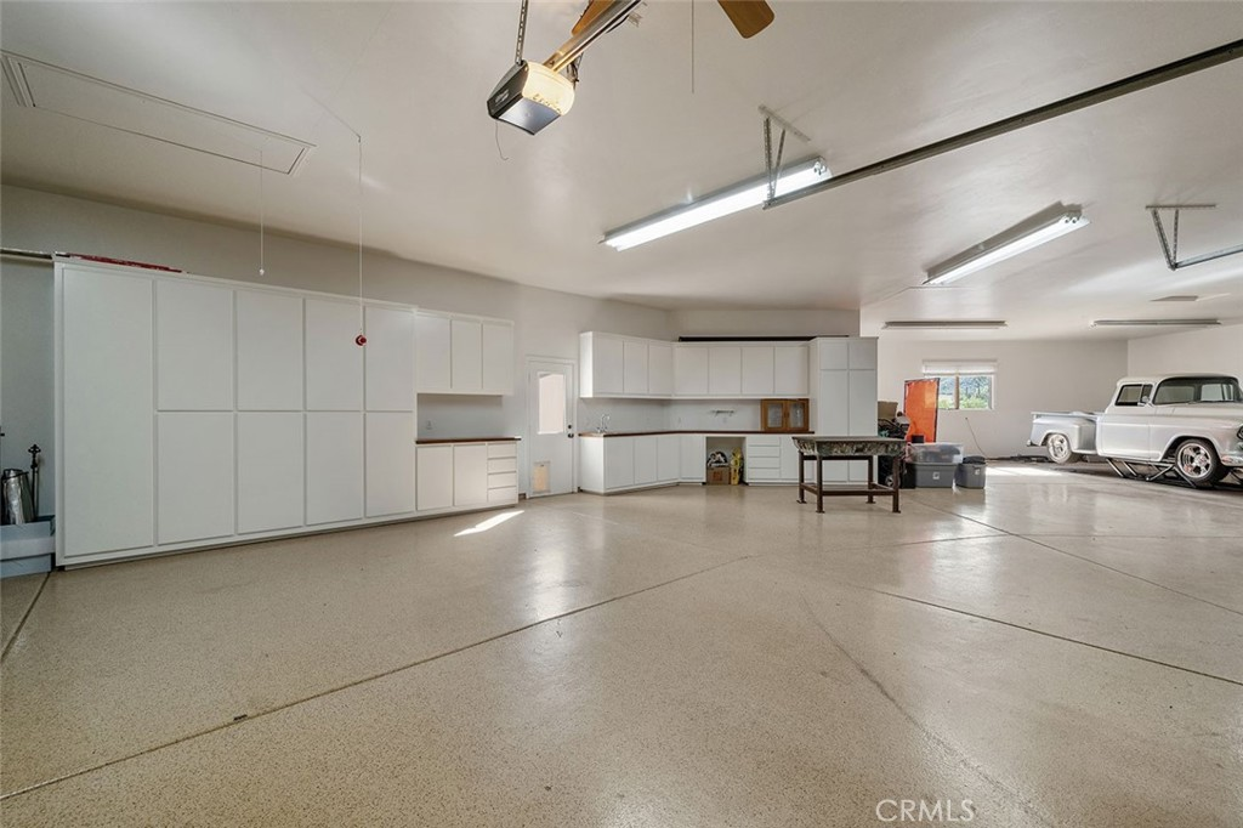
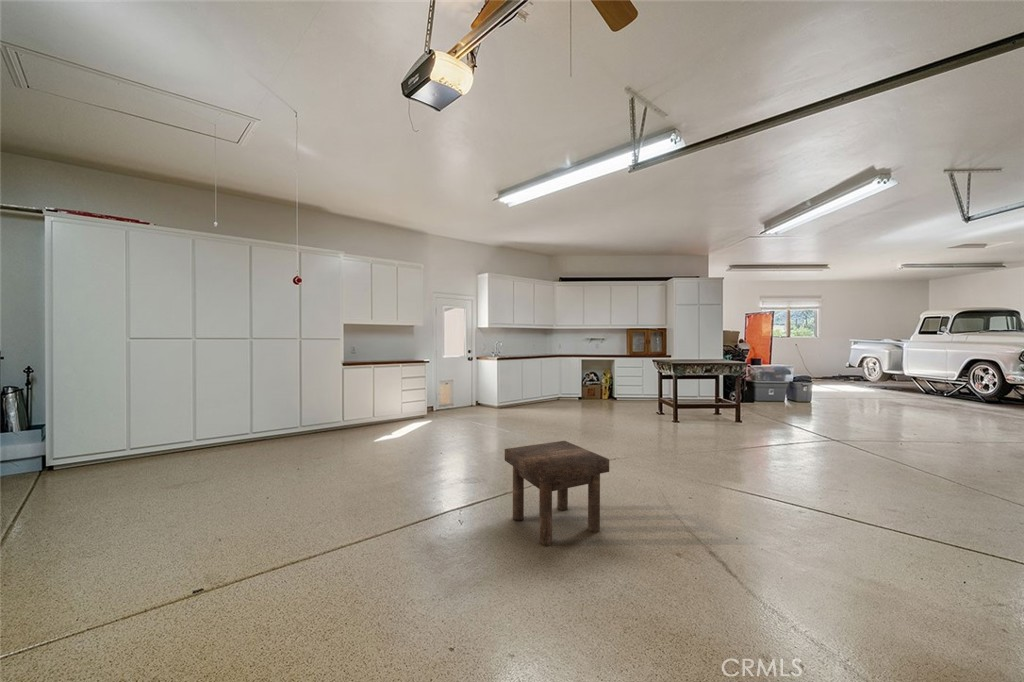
+ stool (554, 488)
